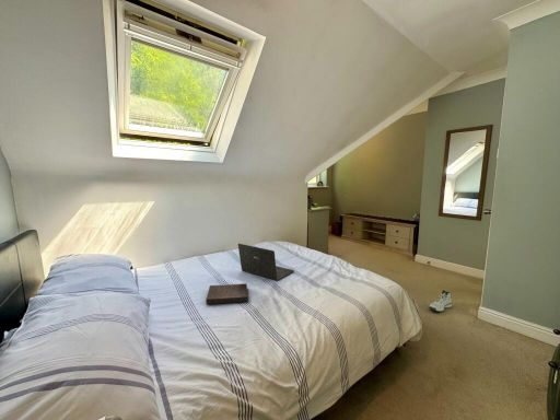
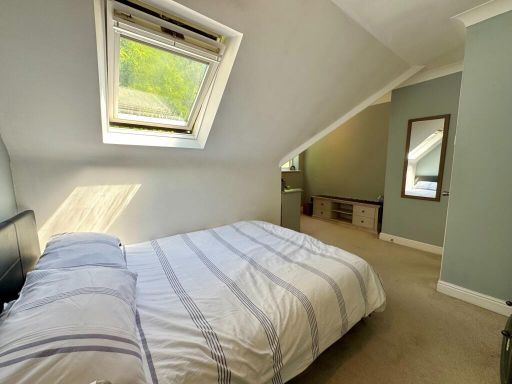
- sneaker (440, 299)
- book (228, 293)
- laptop (266, 257)
